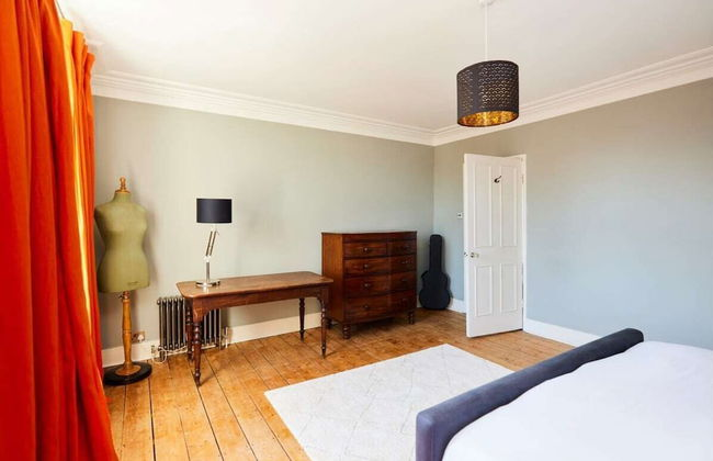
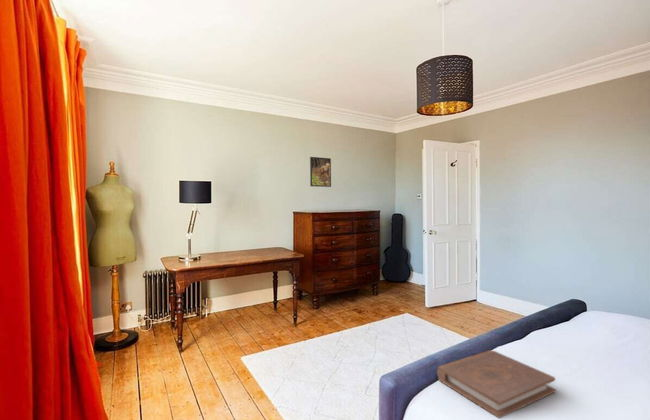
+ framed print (320, 172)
+ book (493, 378)
